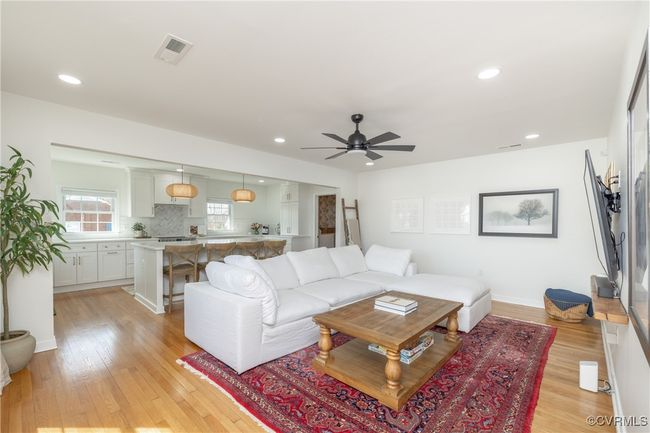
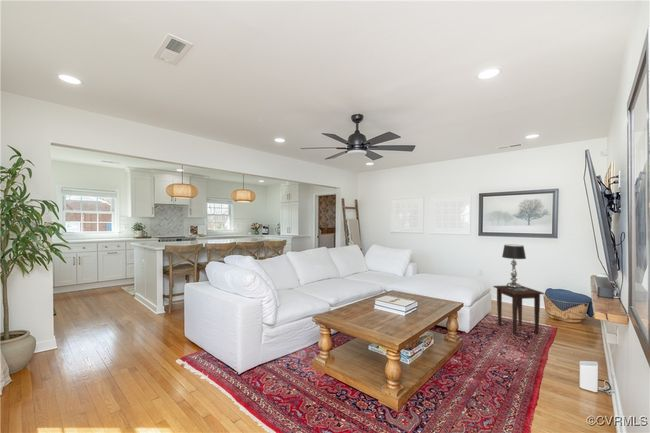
+ side table (517, 308)
+ table lamp (513, 267)
